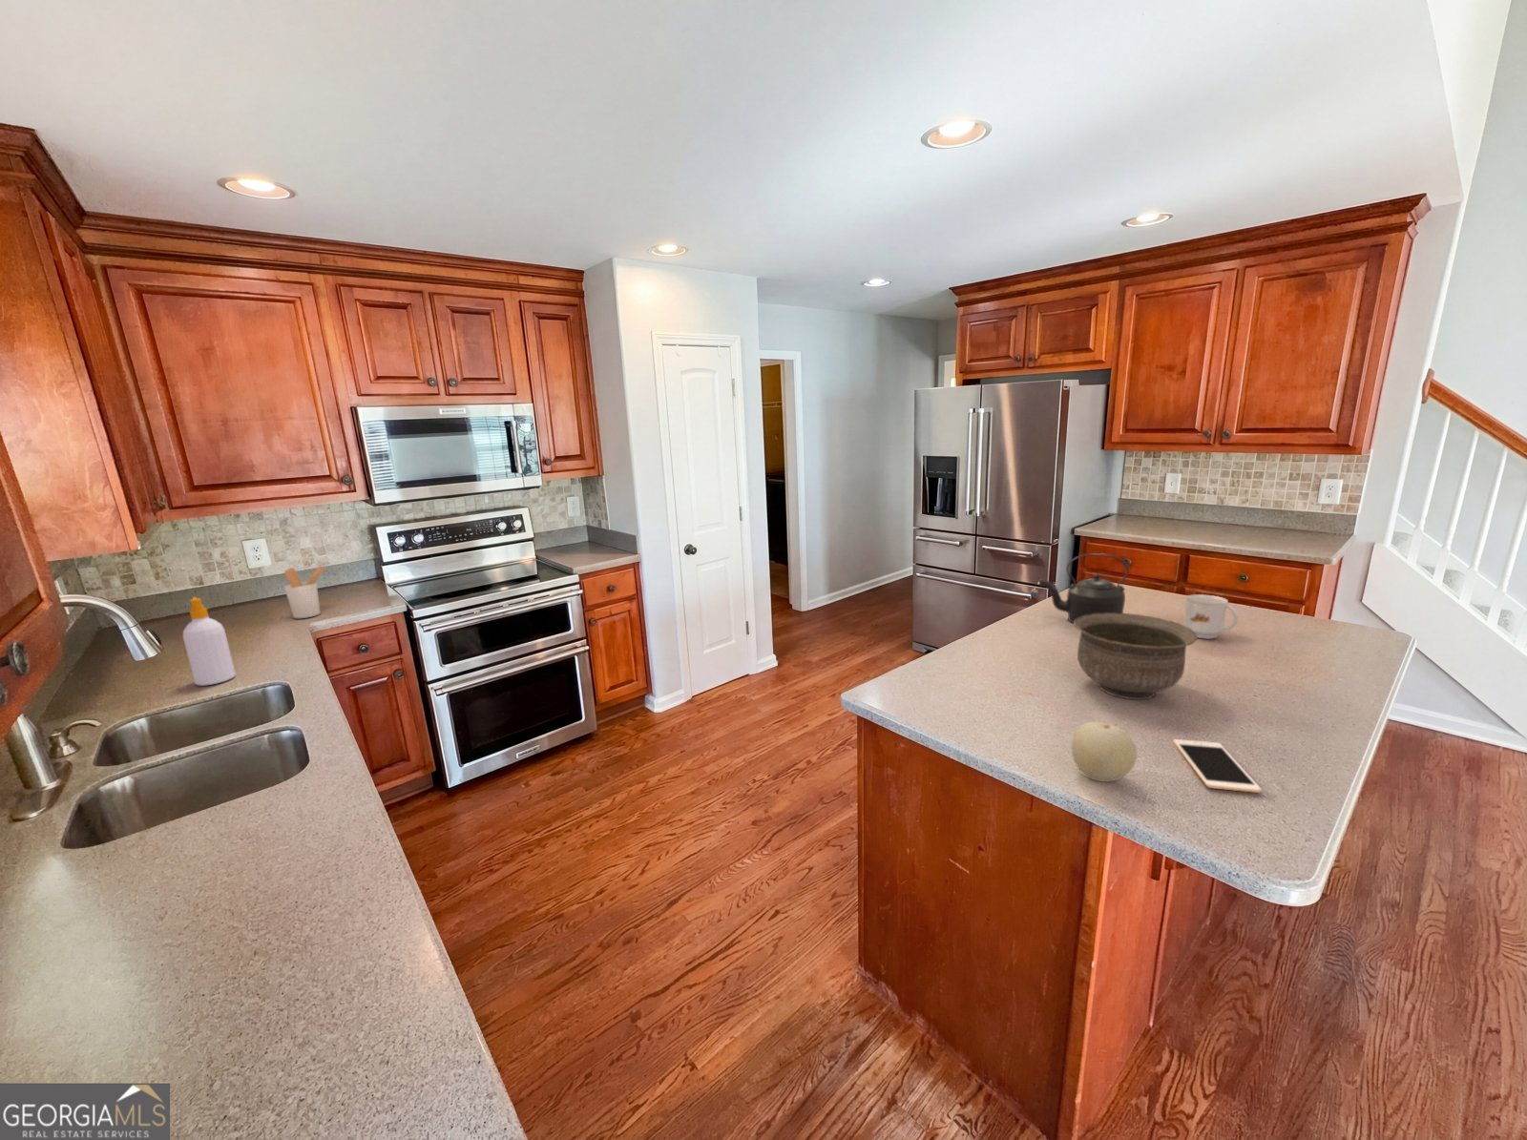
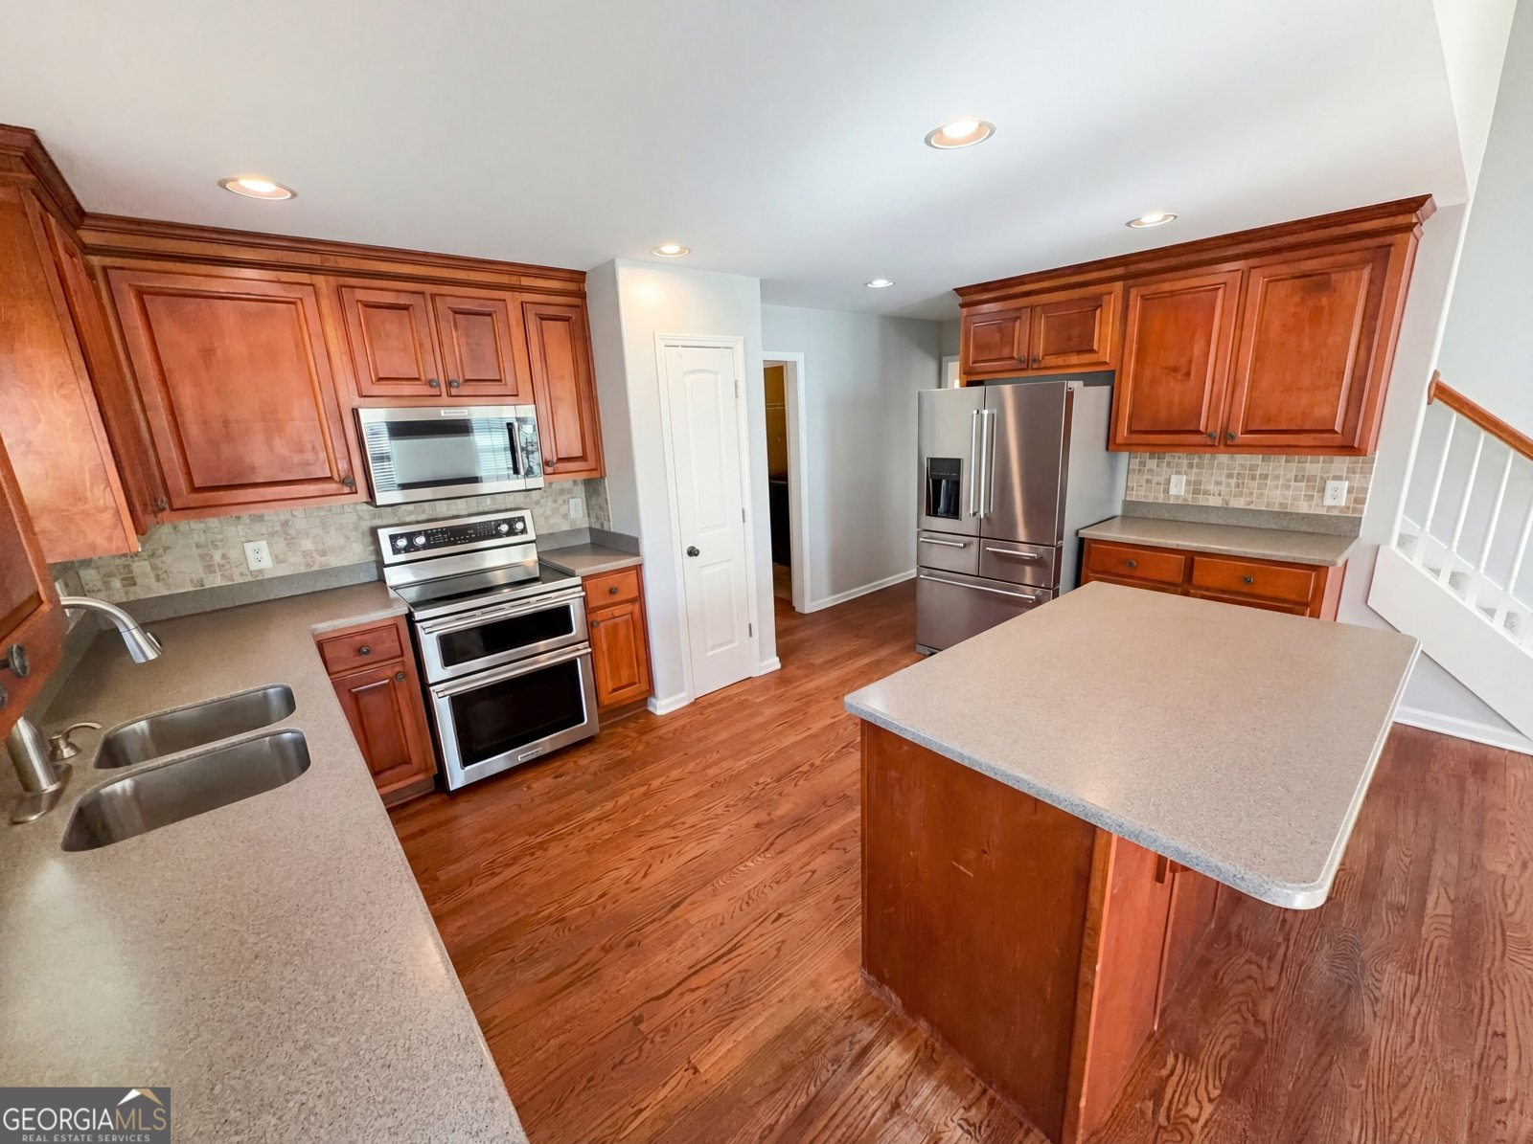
- fruit (1102, 751)
- soap bottle (205, 639)
- cell phone (1213, 763)
- mug (1210, 617)
- kettle (1081, 587)
- bowl (1129, 659)
- utensil holder (309, 590)
